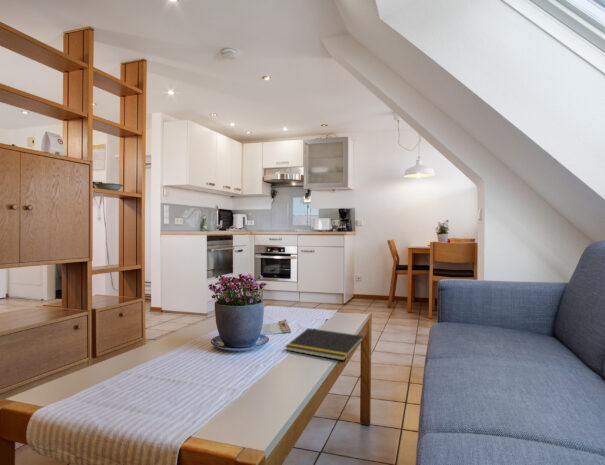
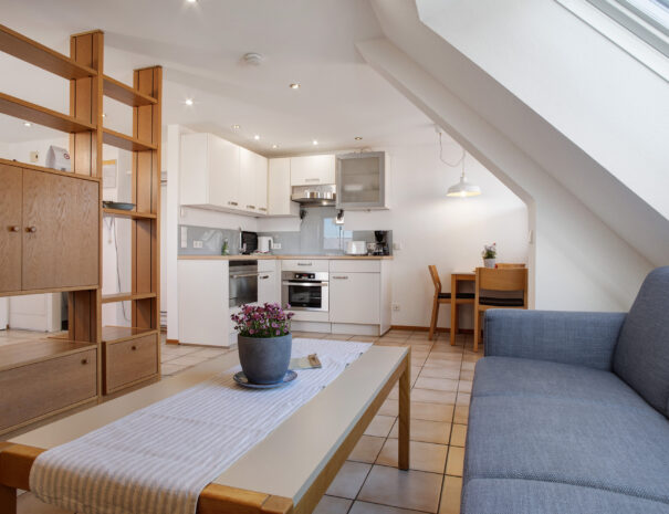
- notepad (324, 342)
